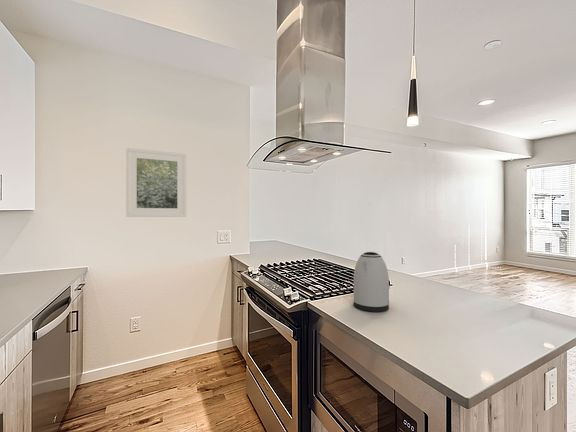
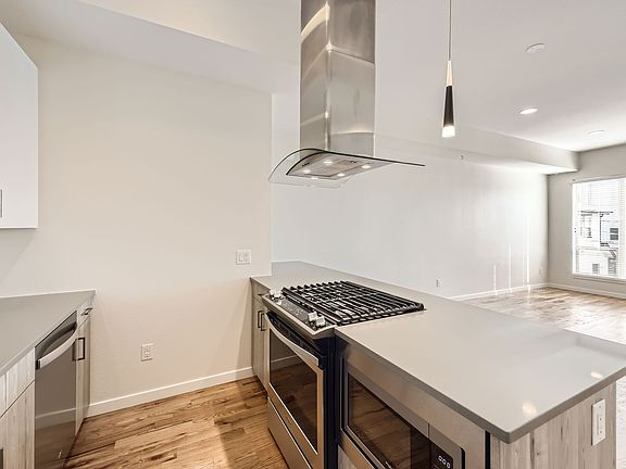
- kettle (372, 277)
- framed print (157, 183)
